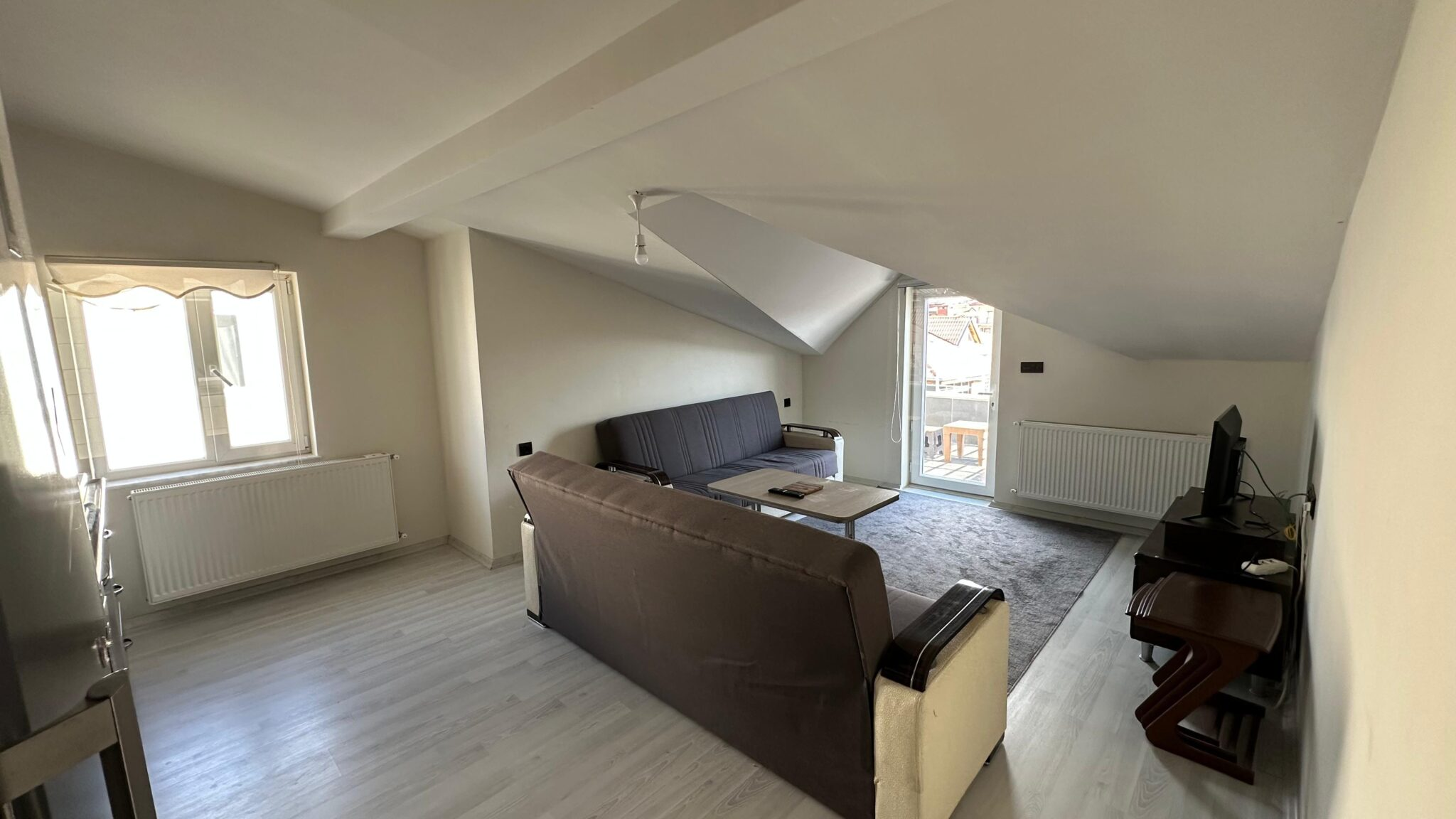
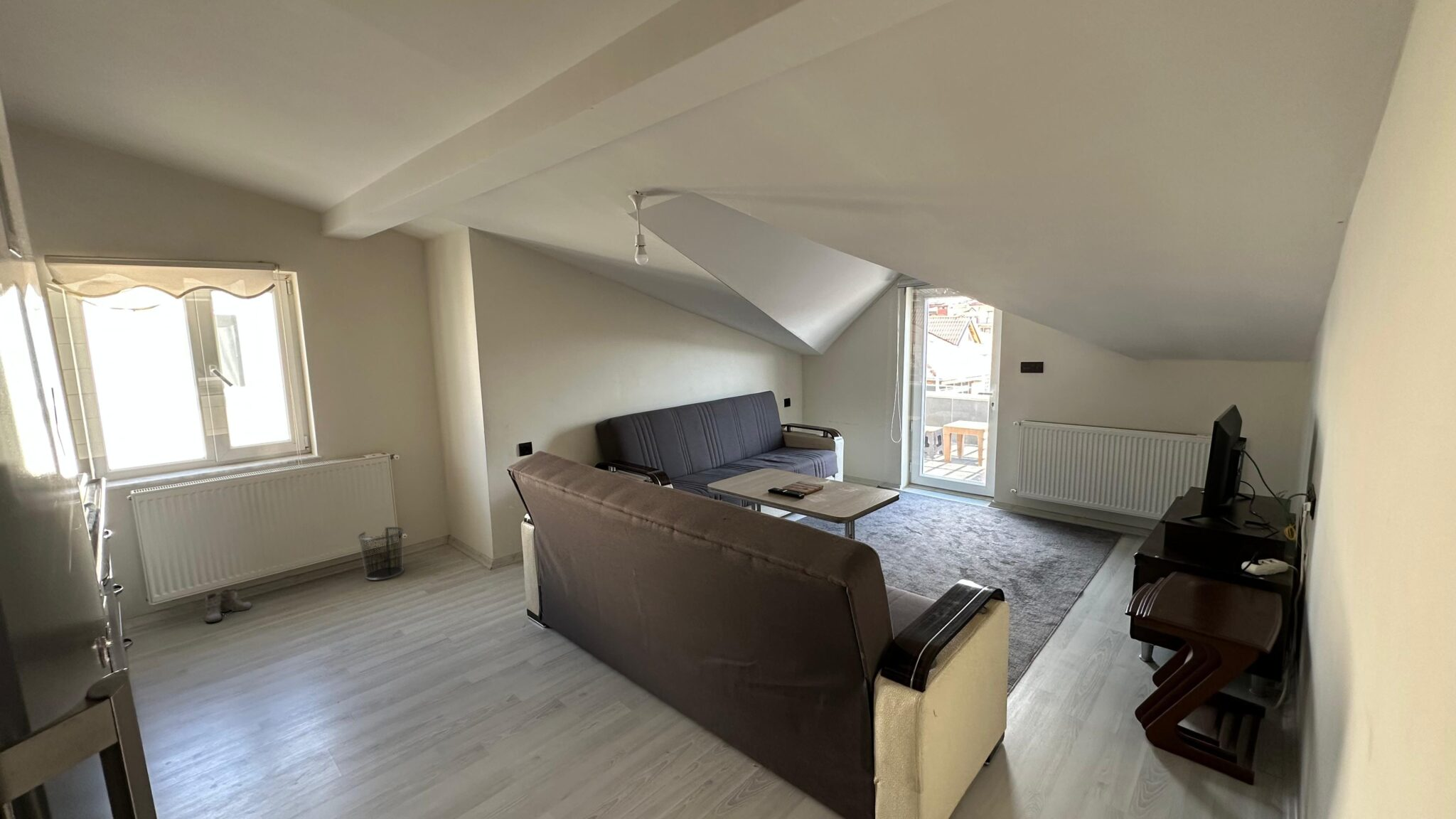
+ boots (223, 604)
+ waste bin (382, 553)
